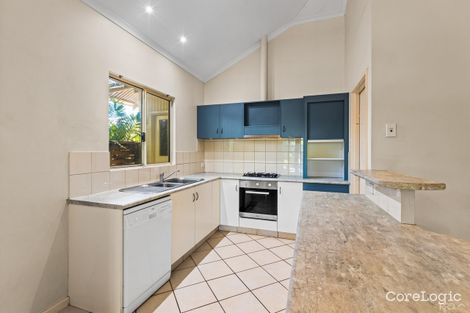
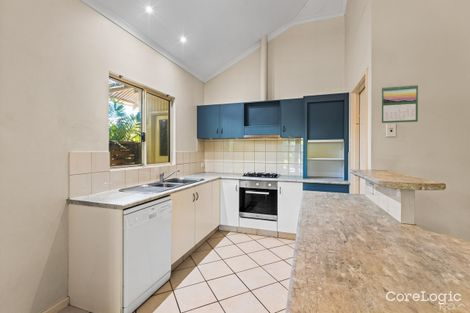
+ calendar (399, 103)
